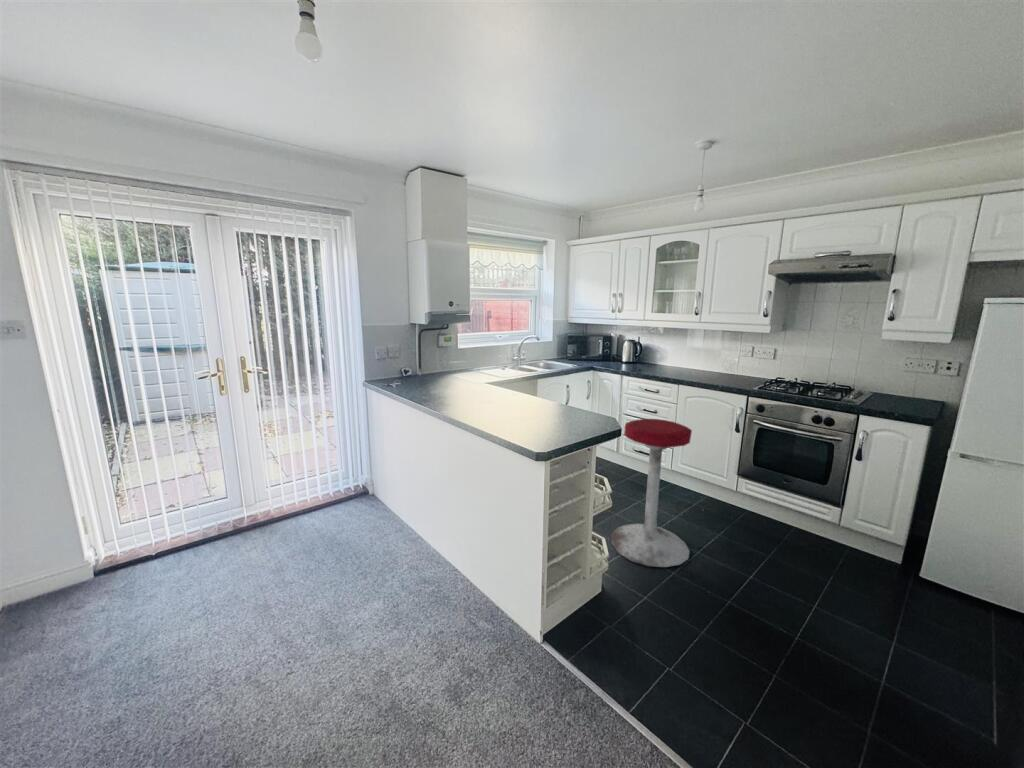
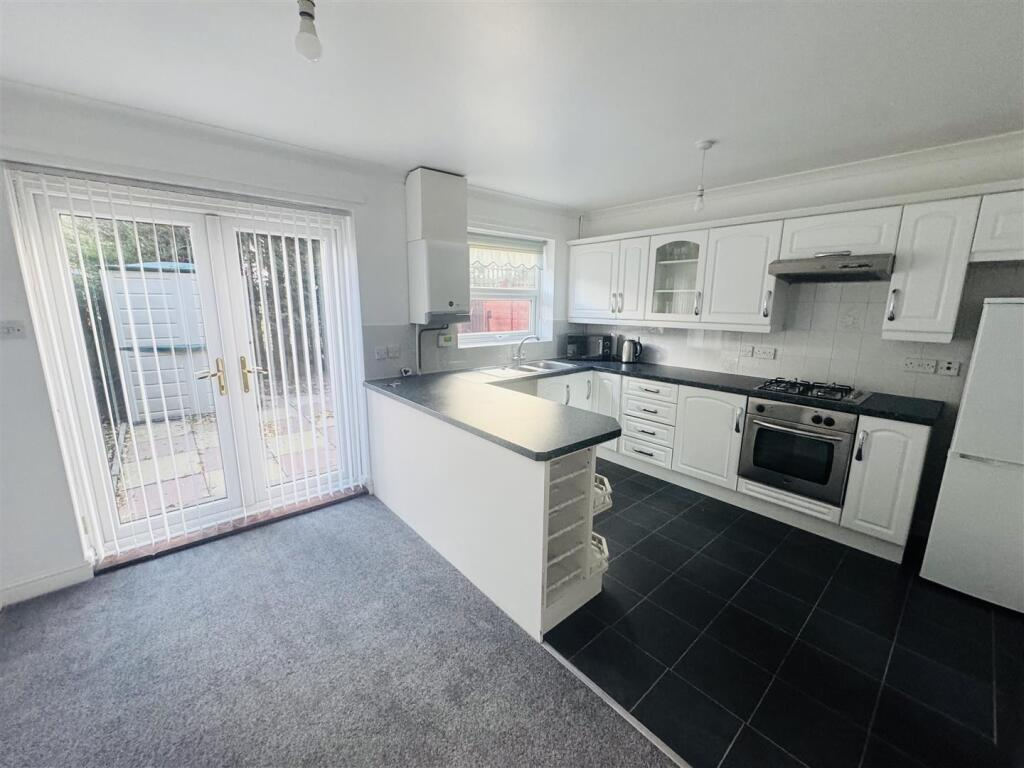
- stool (652, 486)
